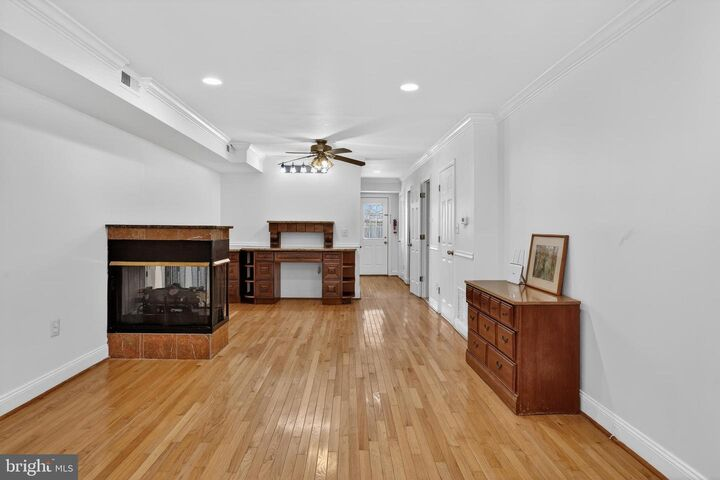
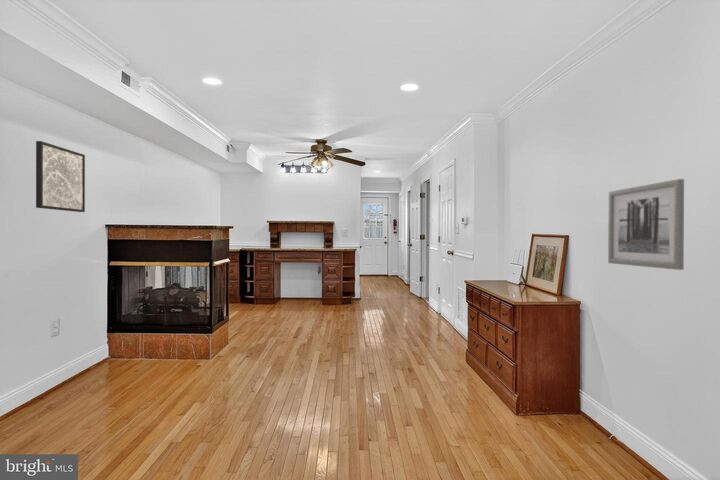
+ wall art (641, 226)
+ wall art (62, 179)
